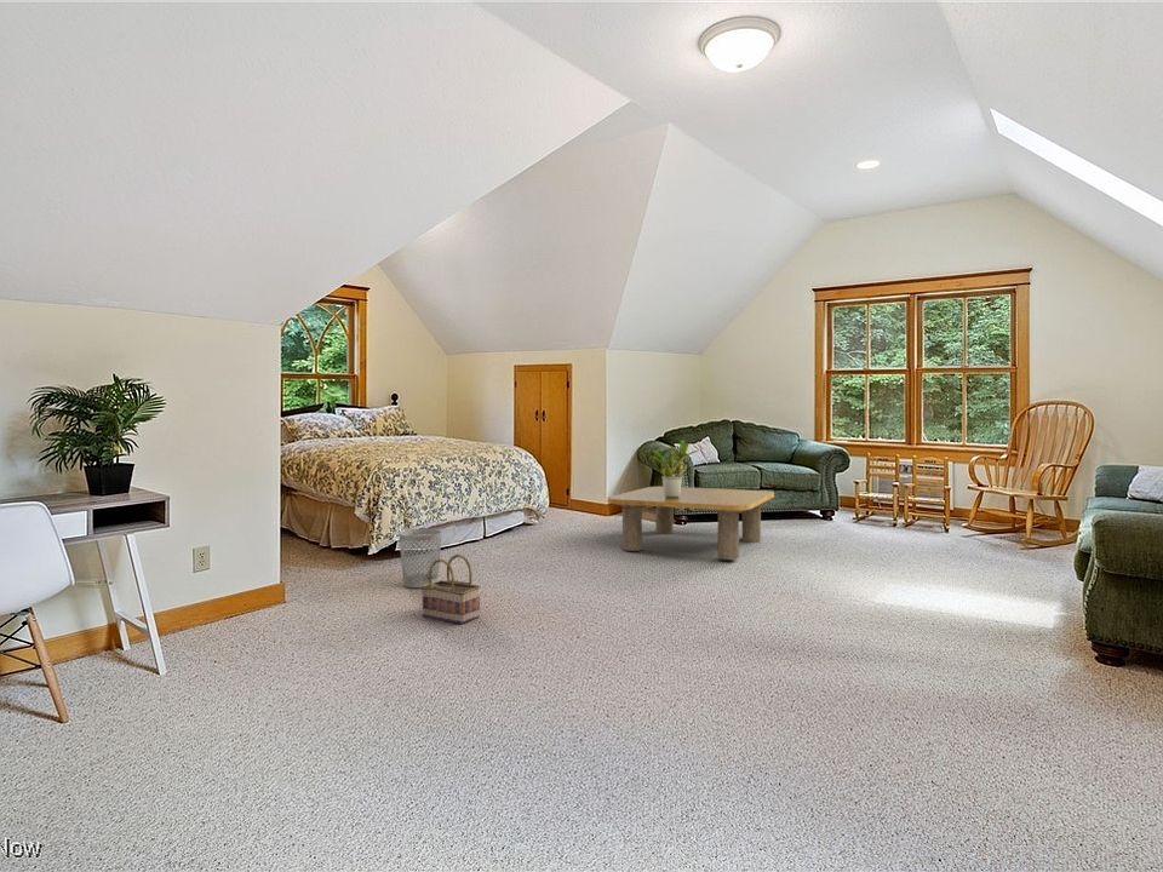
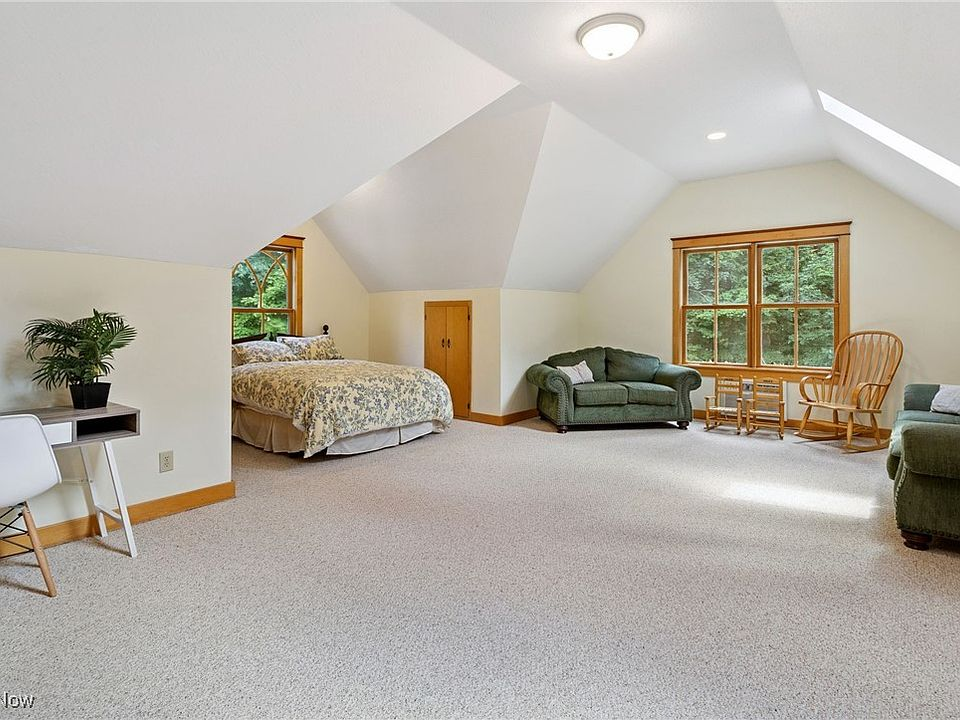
- wastebasket (420, 557)
- coffee table (693, 507)
- basket (451, 586)
- potted plant (676, 467)
